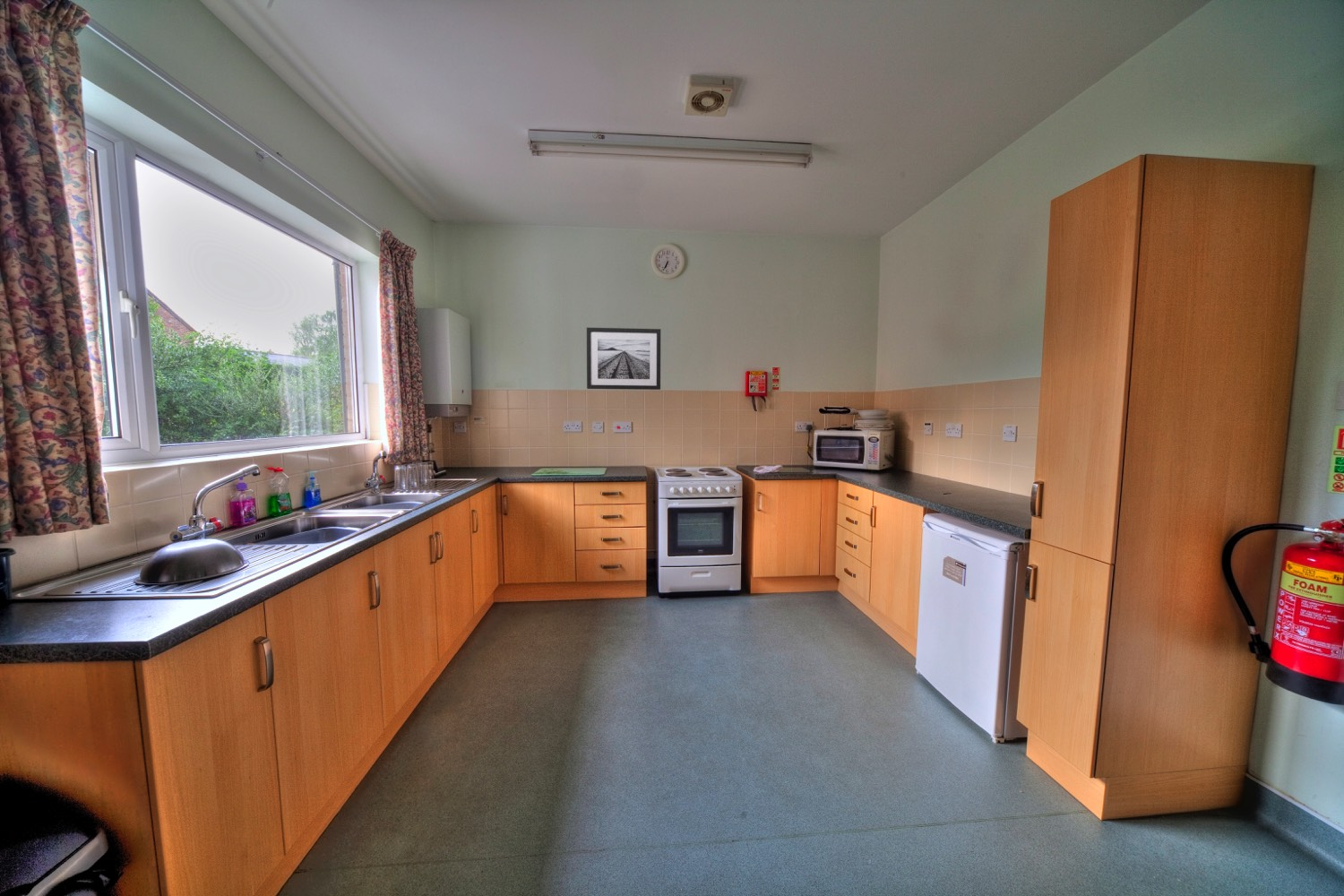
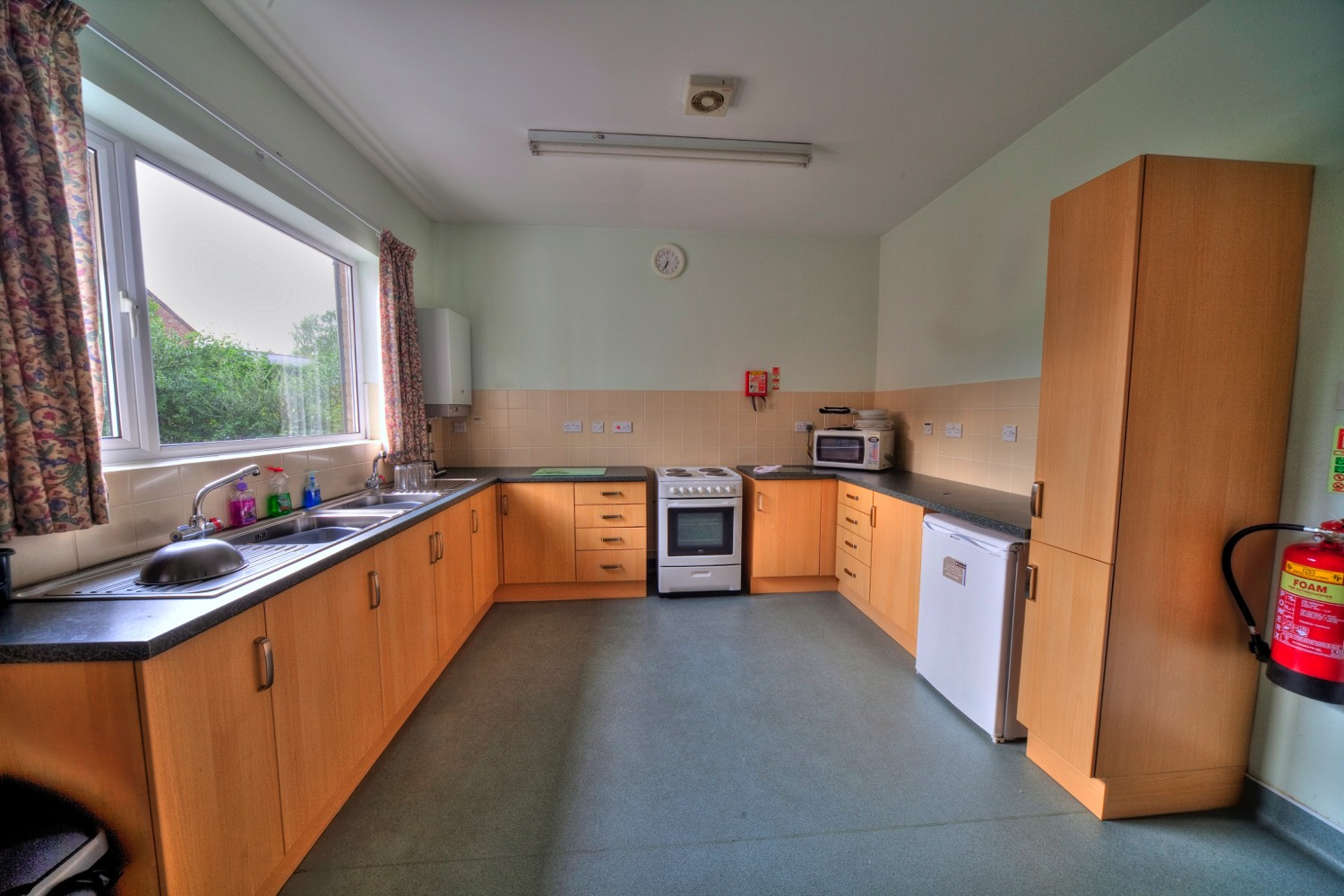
- wall art (624, 358)
